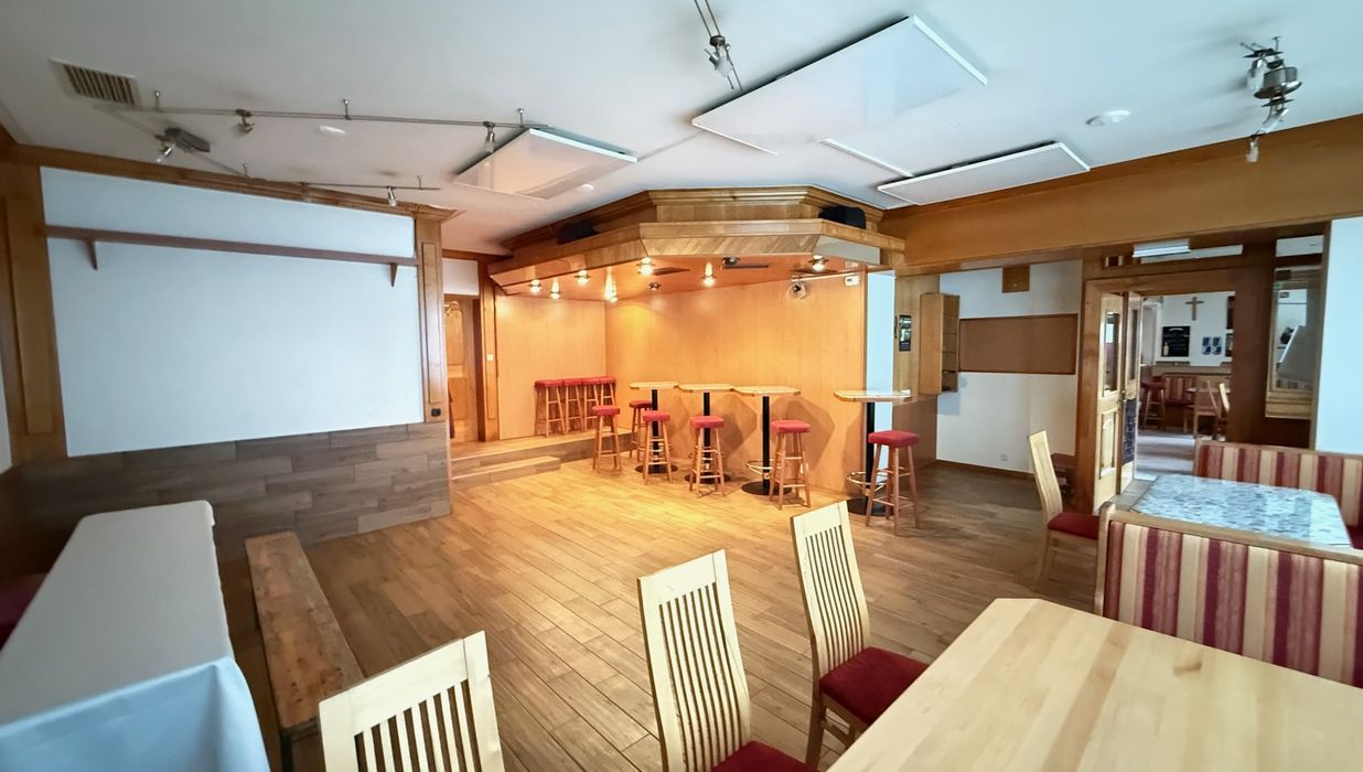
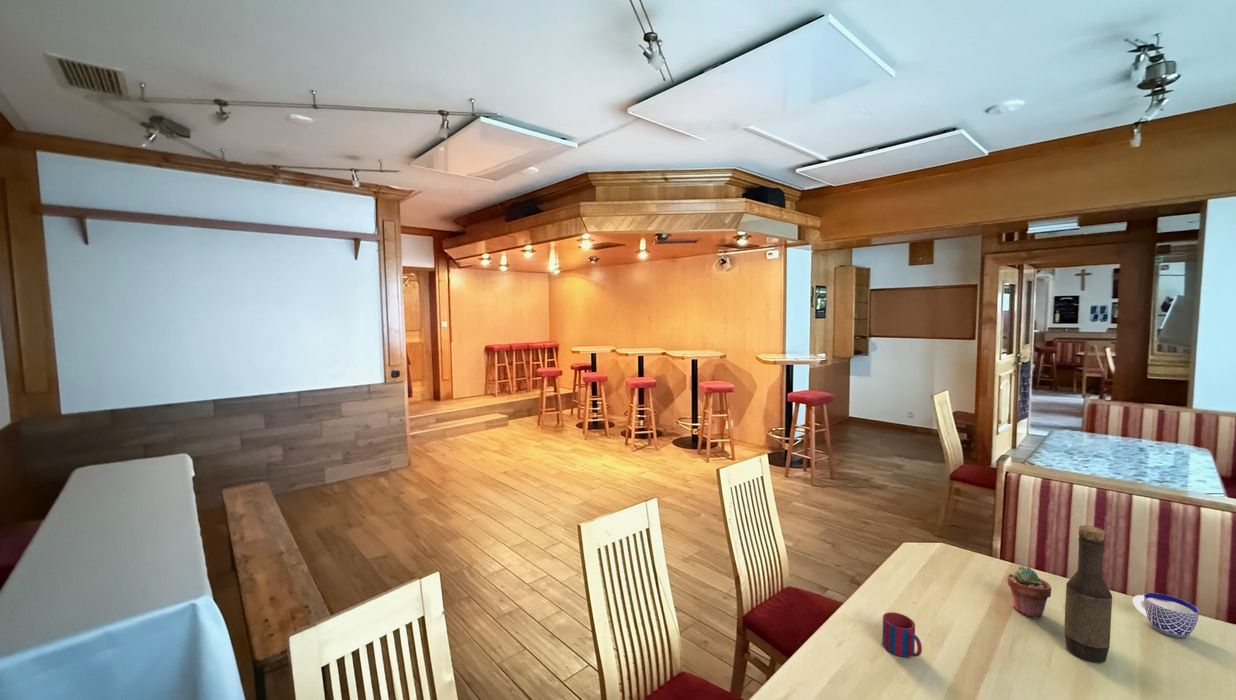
+ potted succulent (1028, 589)
+ bottle (1088, 591)
+ mug (902, 638)
+ cup (1162, 613)
